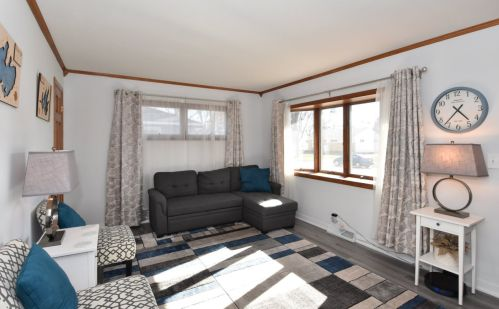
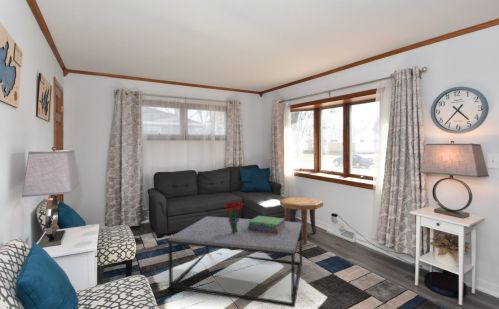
+ stack of books (267, 223)
+ coffee table (241, 250)
+ side table (301, 218)
+ bouquet (233, 217)
